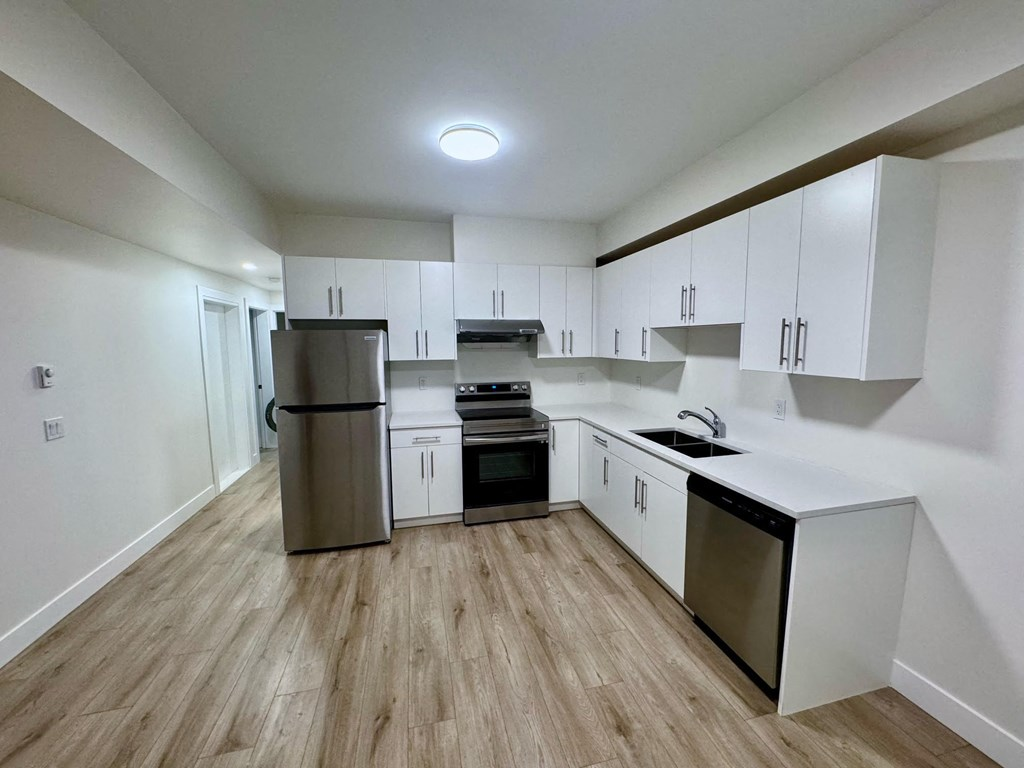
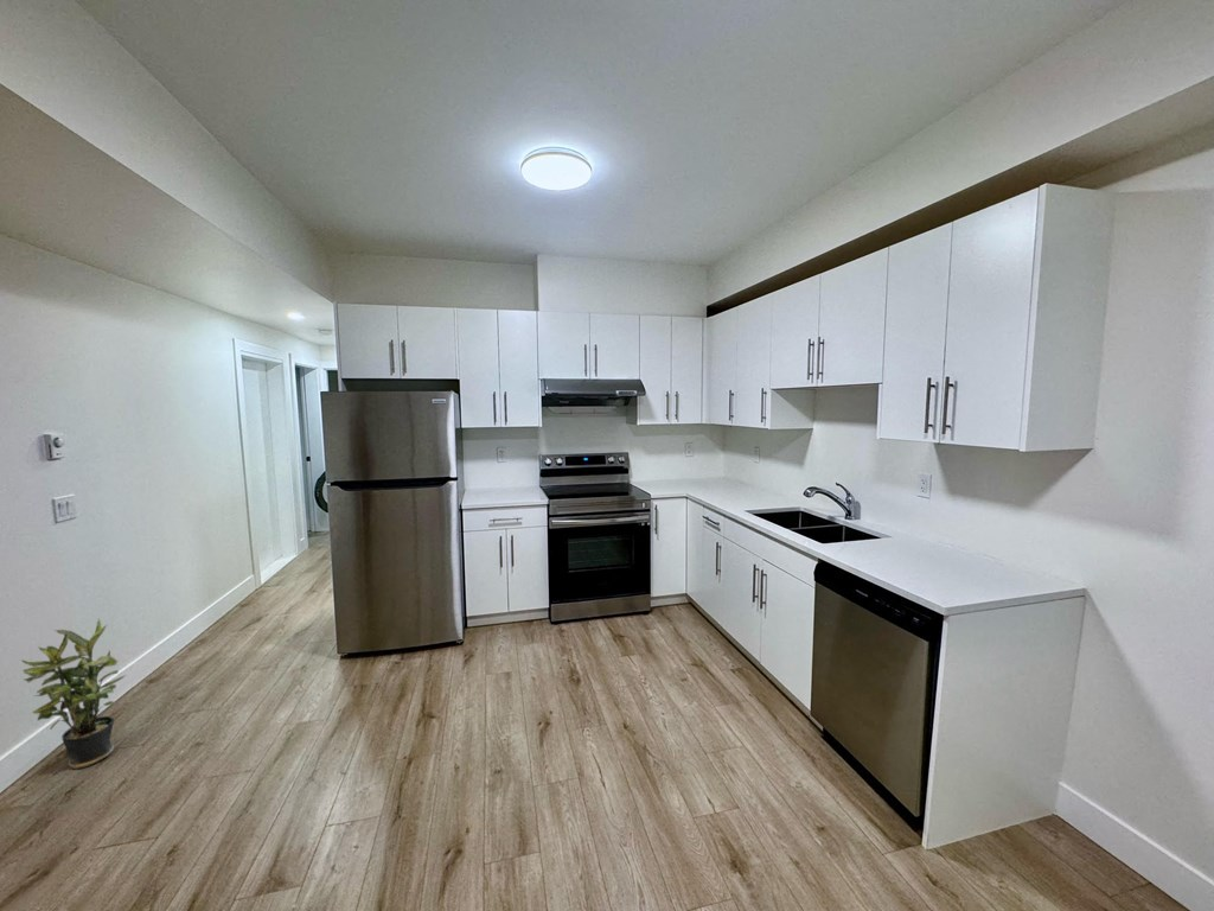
+ potted plant (76, 696)
